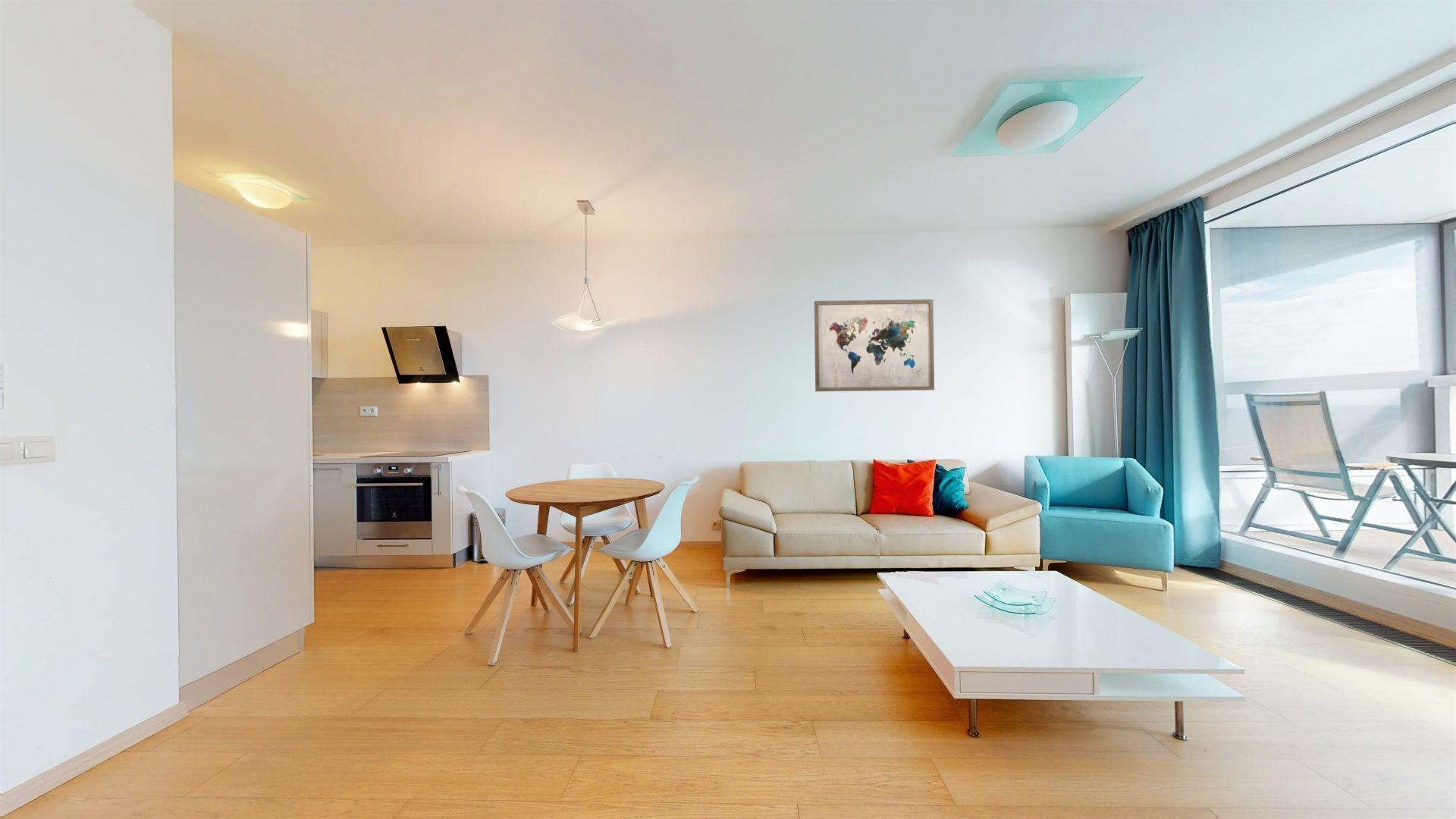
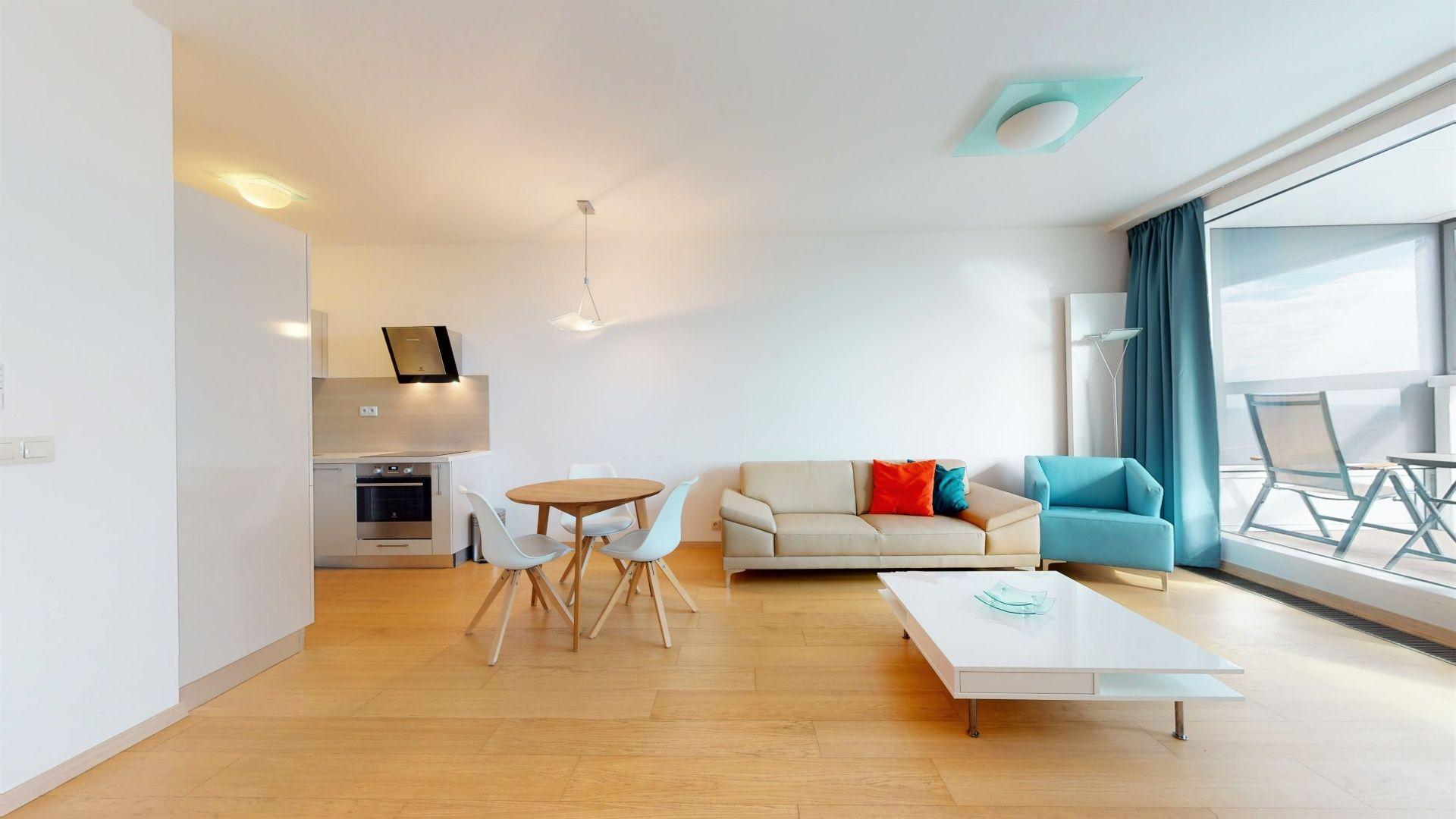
- wall art (874, 345)
